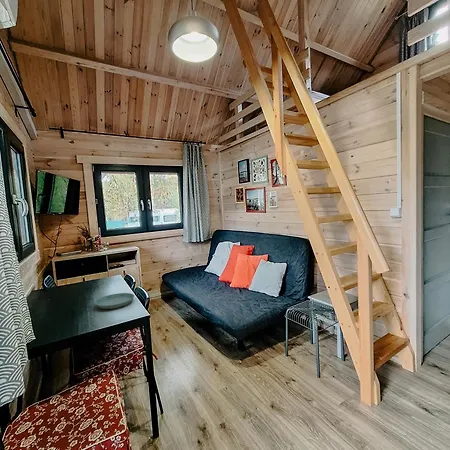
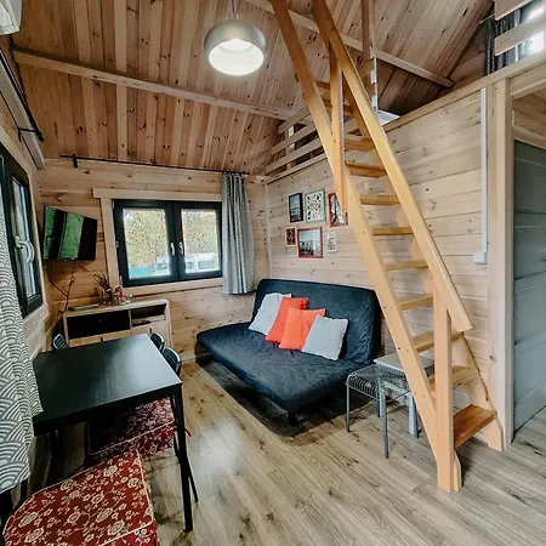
- saucer (115, 301)
